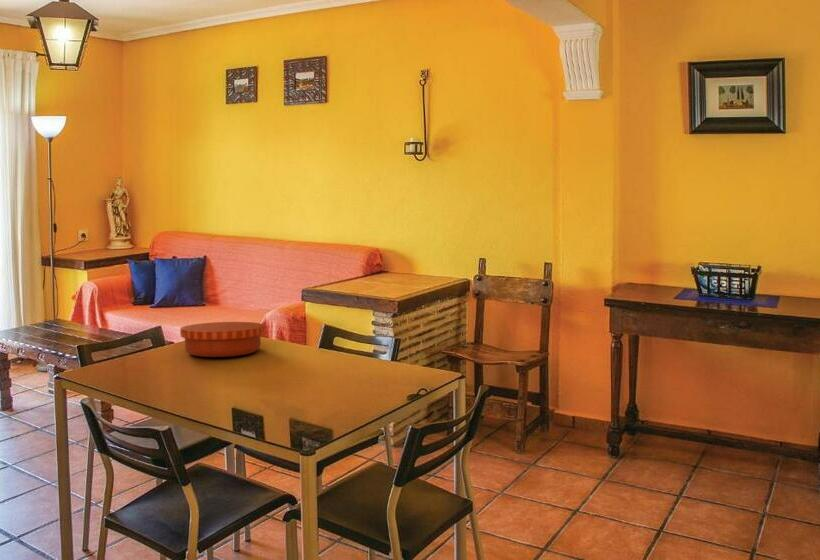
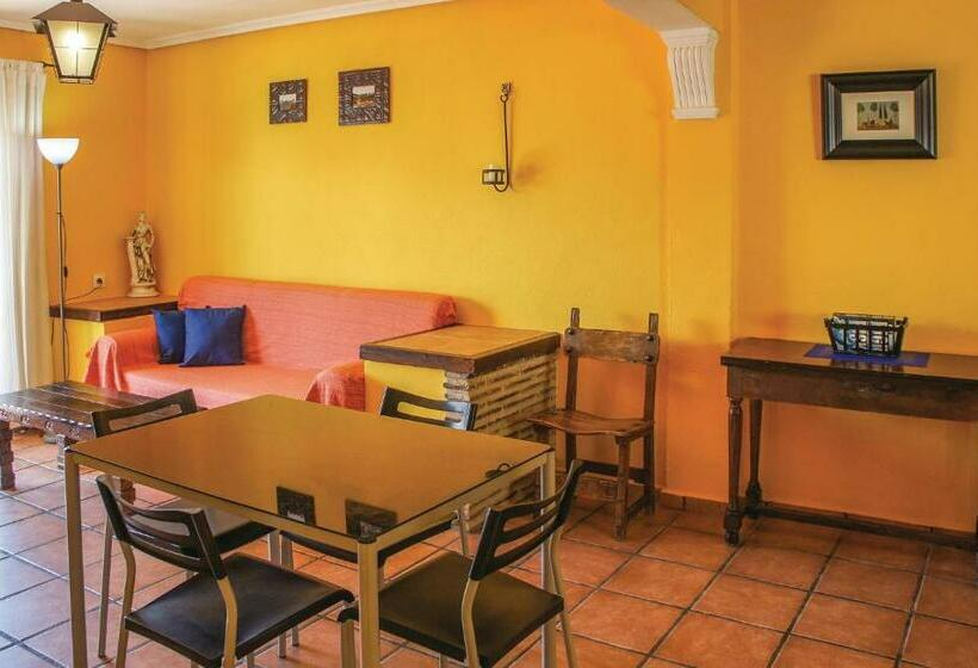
- bowl (223, 339)
